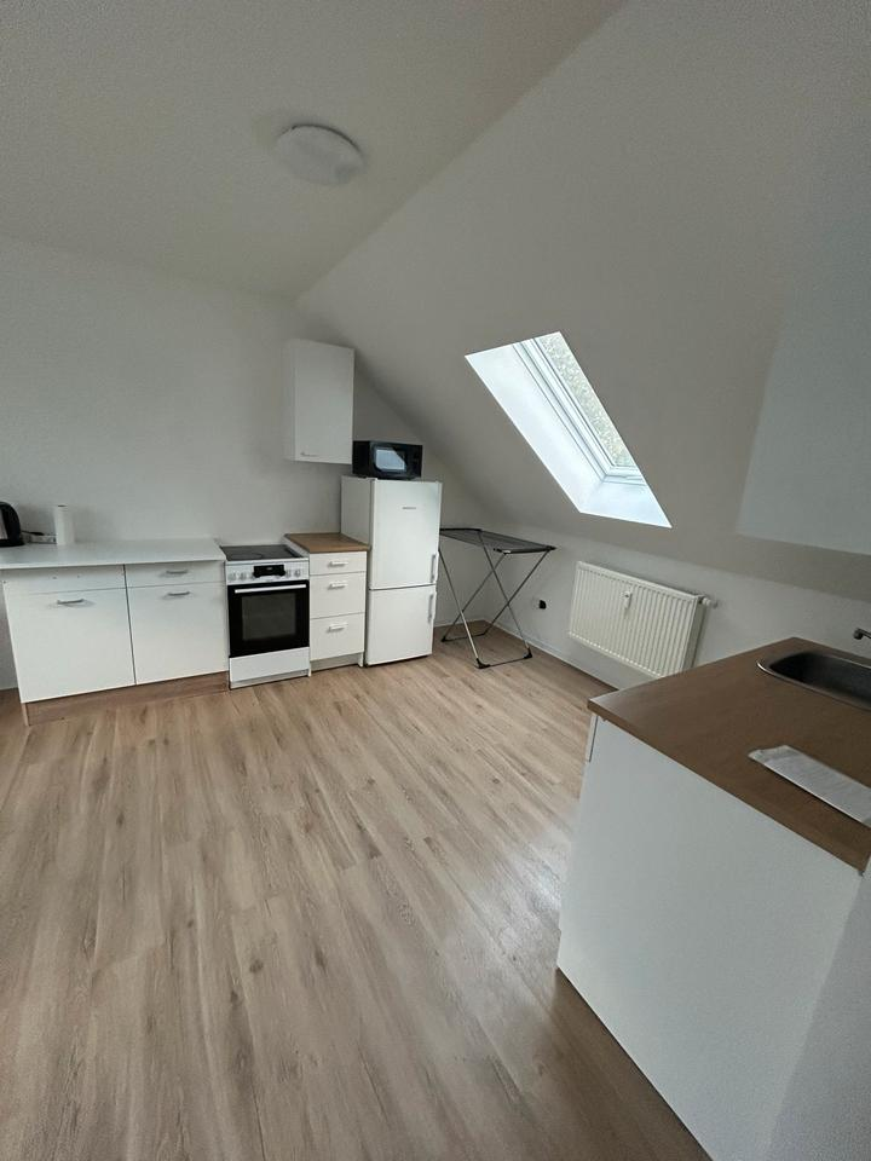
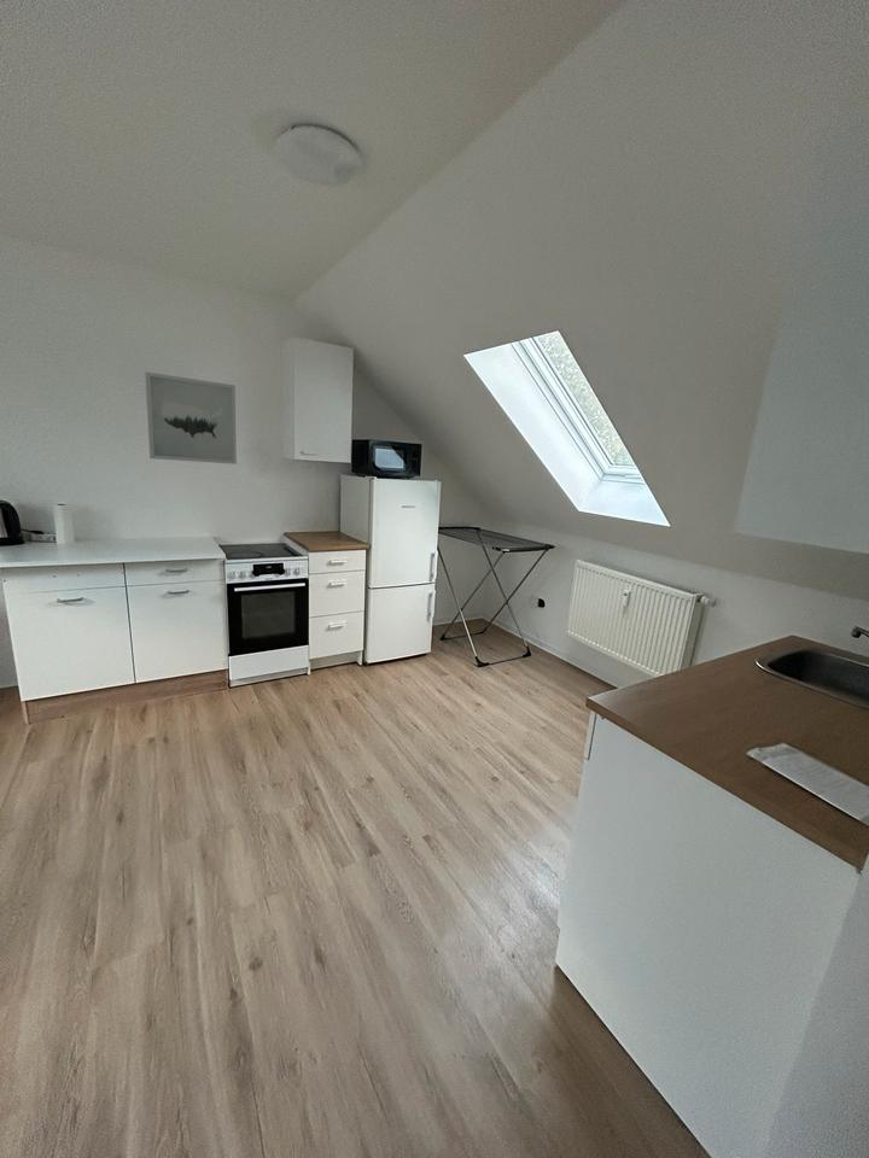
+ wall art (193, 421)
